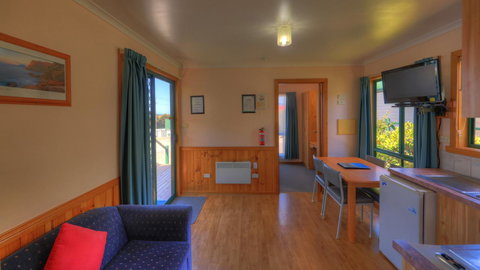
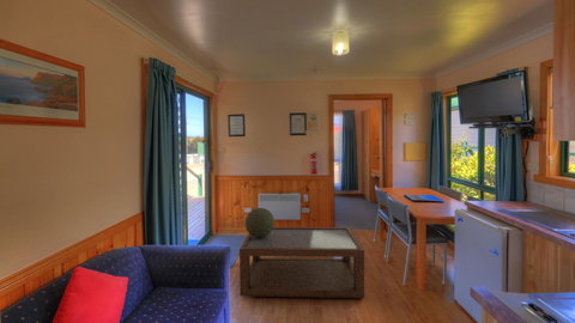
+ decorative sphere (259, 220)
+ coffee table (301, 258)
